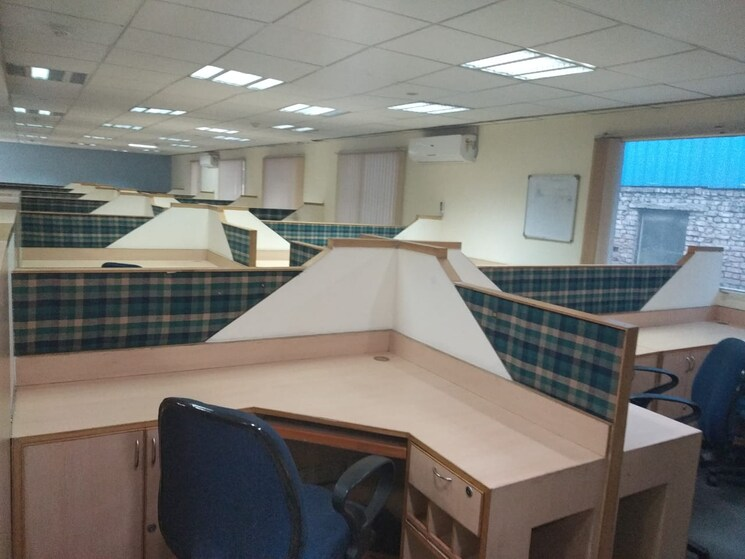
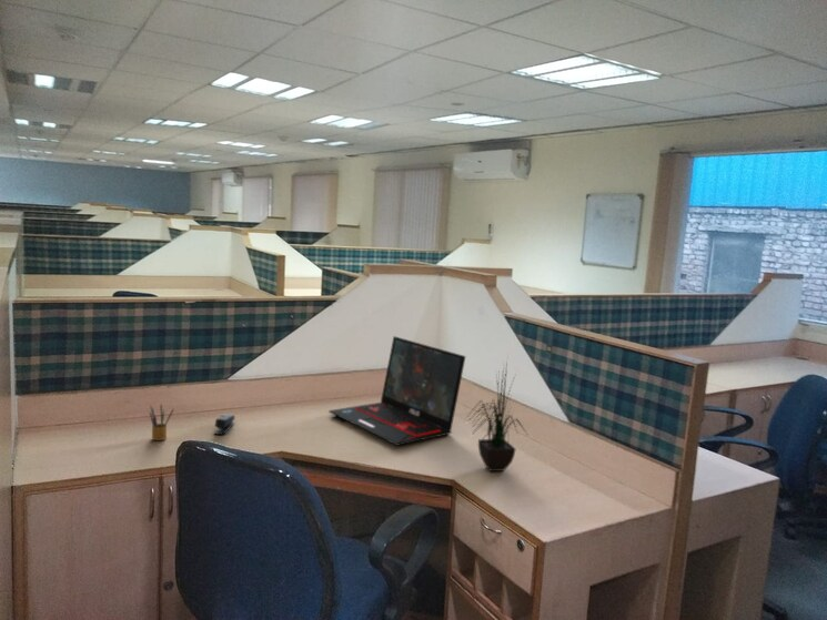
+ stapler (224, 420)
+ pencil box (161, 421)
+ potted plant (496, 409)
+ laptop (394, 386)
